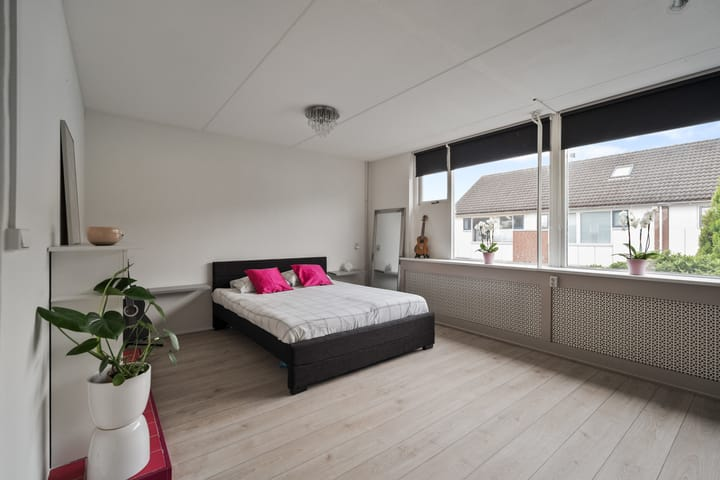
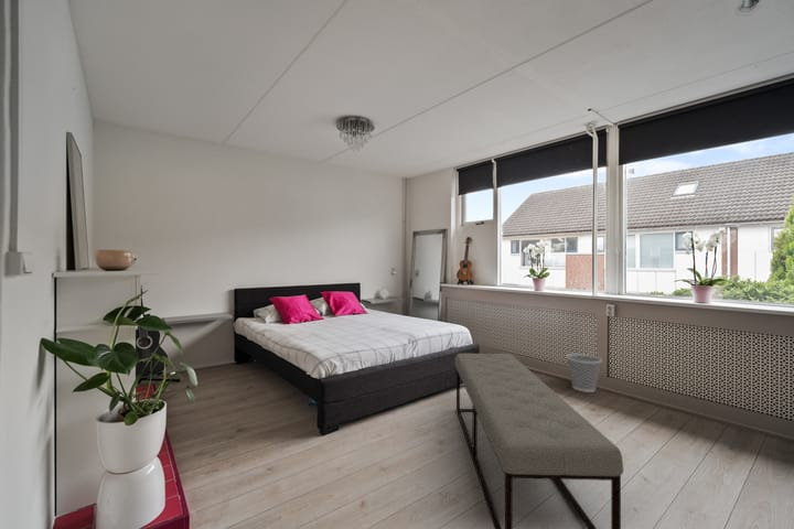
+ wastebasket (583, 373)
+ bench (509, 422)
